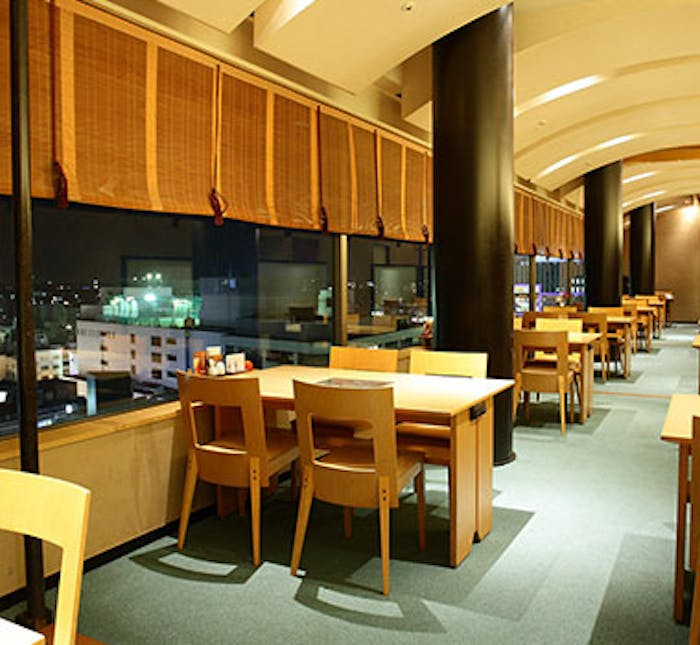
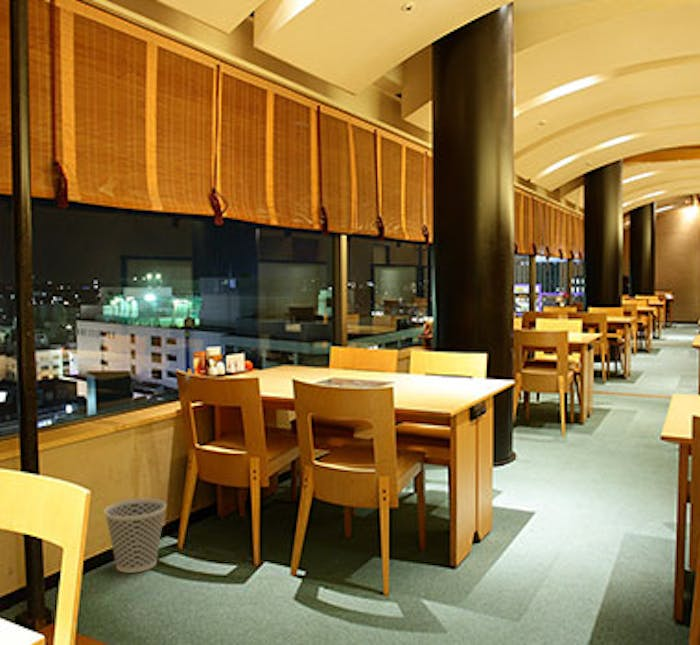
+ wastebasket (136, 536)
